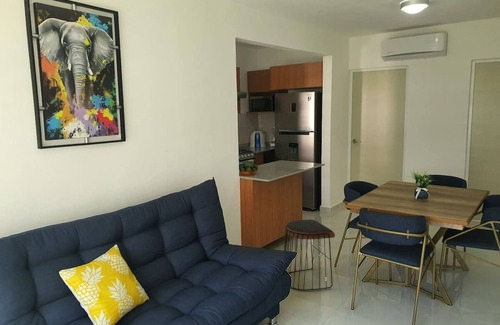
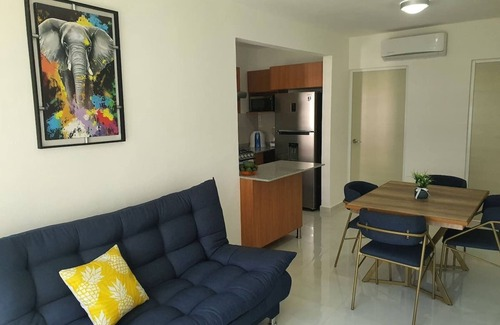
- stool (306, 253)
